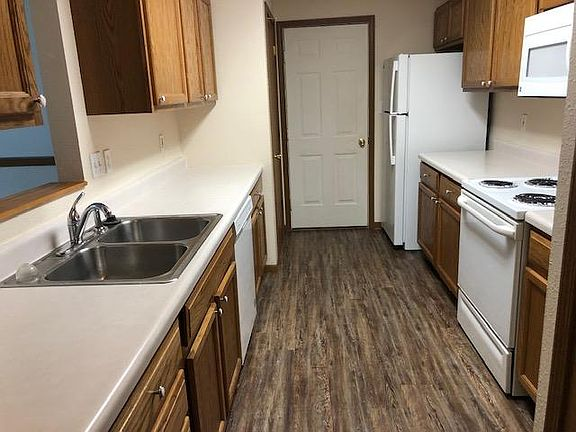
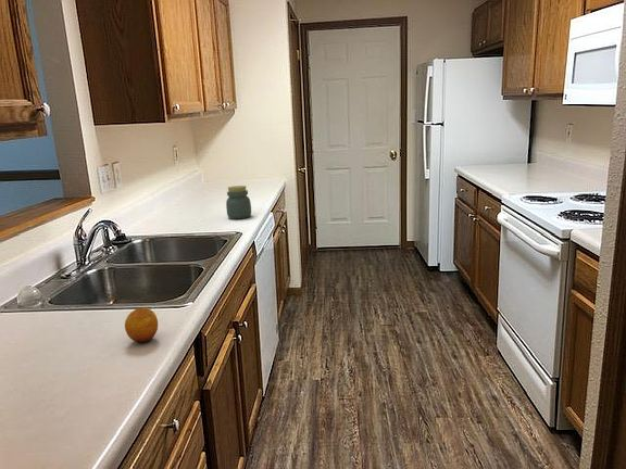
+ fruit (141, 324)
+ jar (238, 202)
